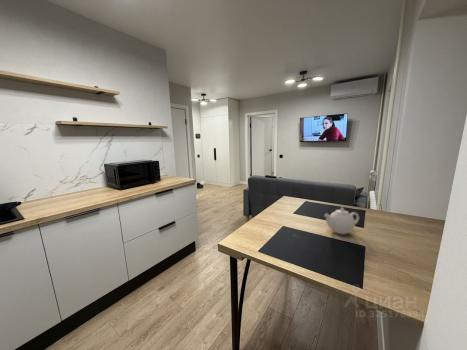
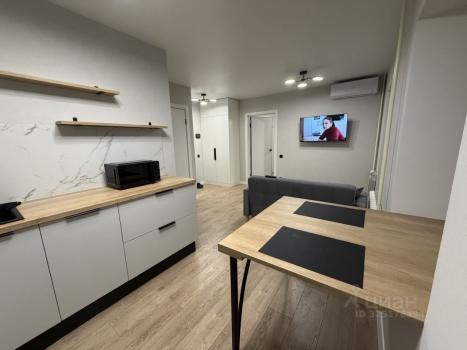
- teapot (341, 219)
